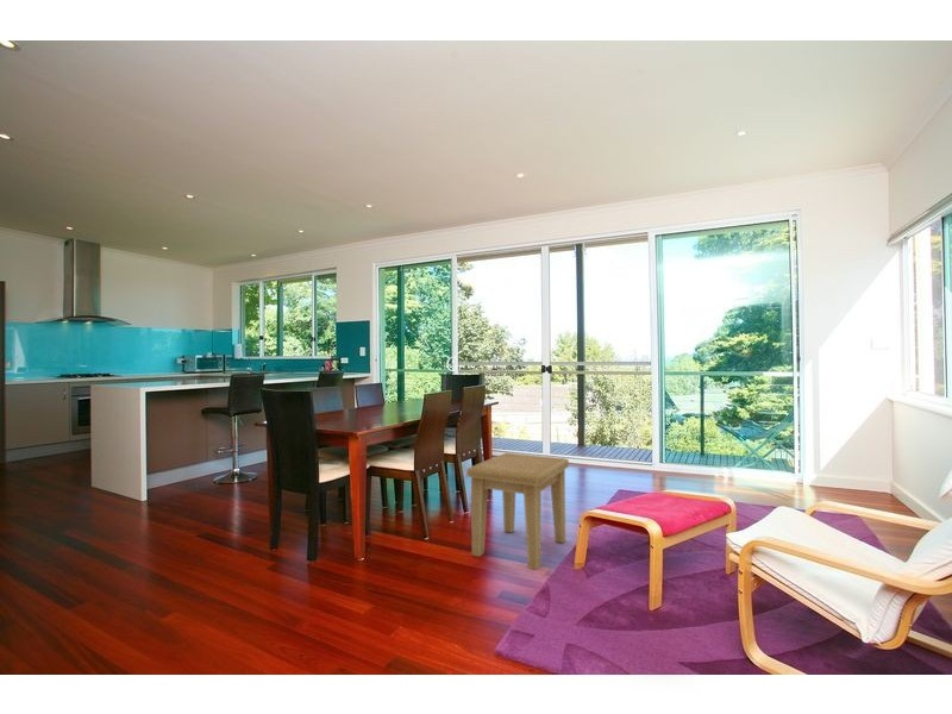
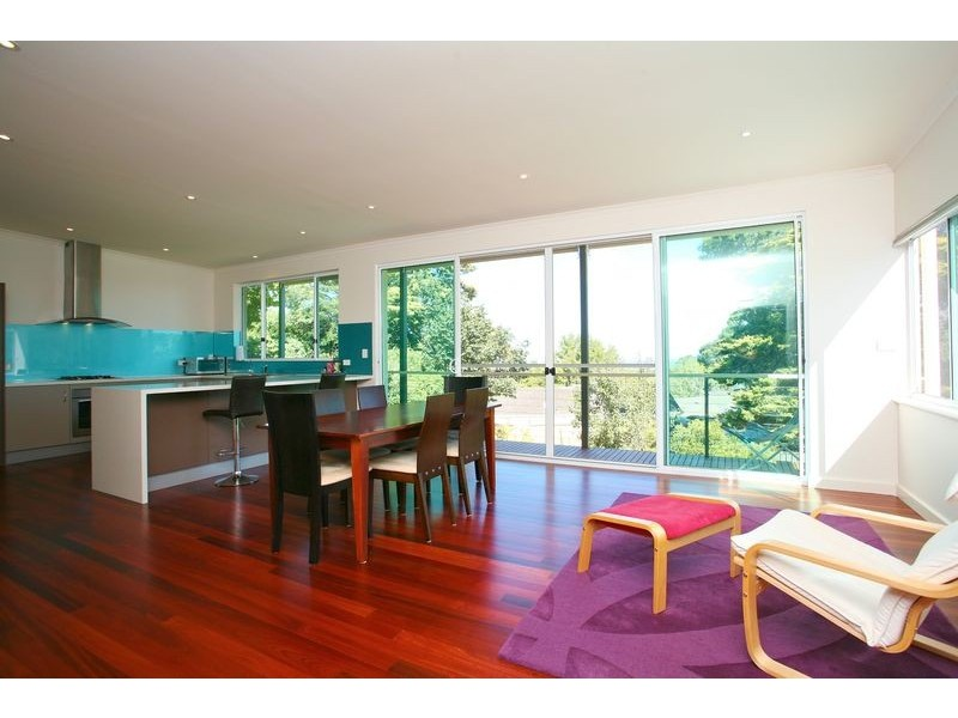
- side table (525, 505)
